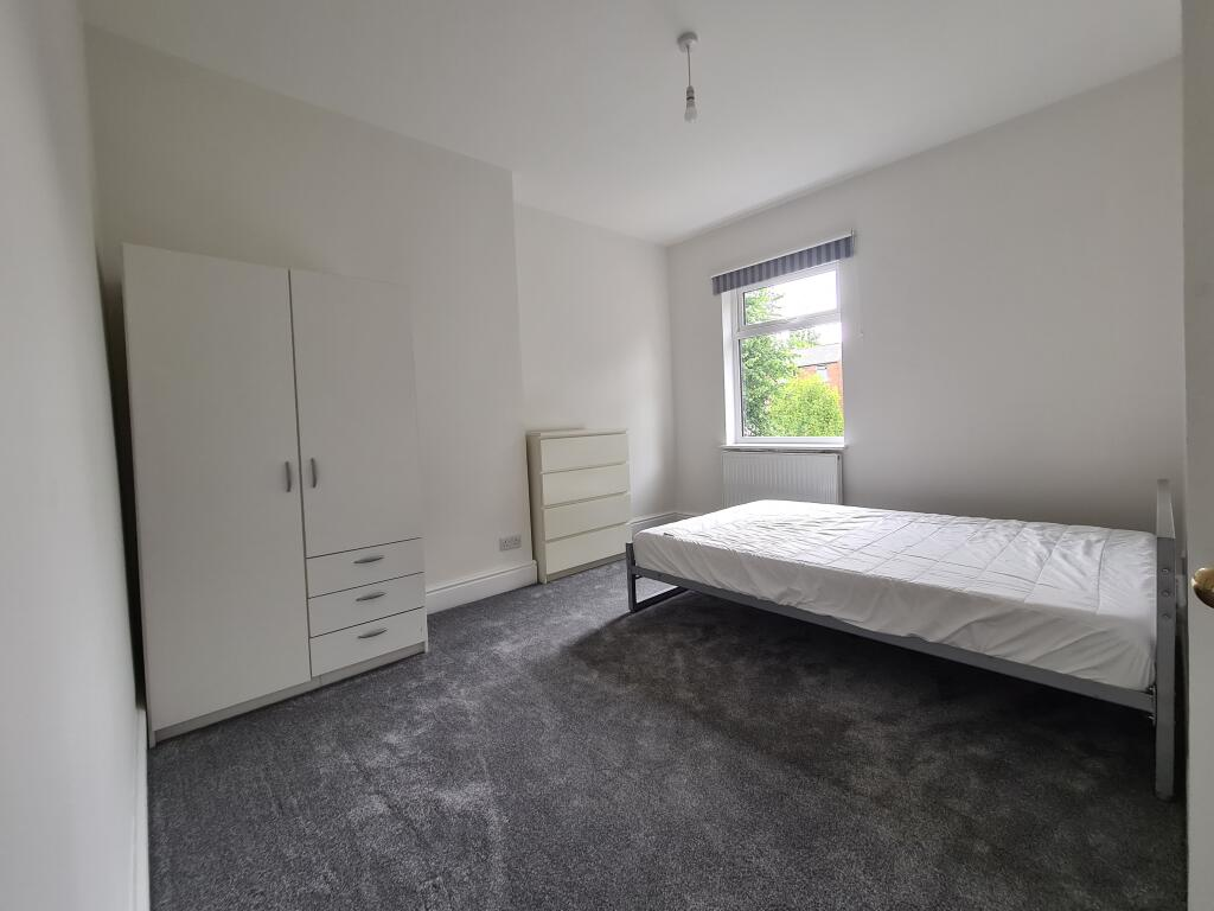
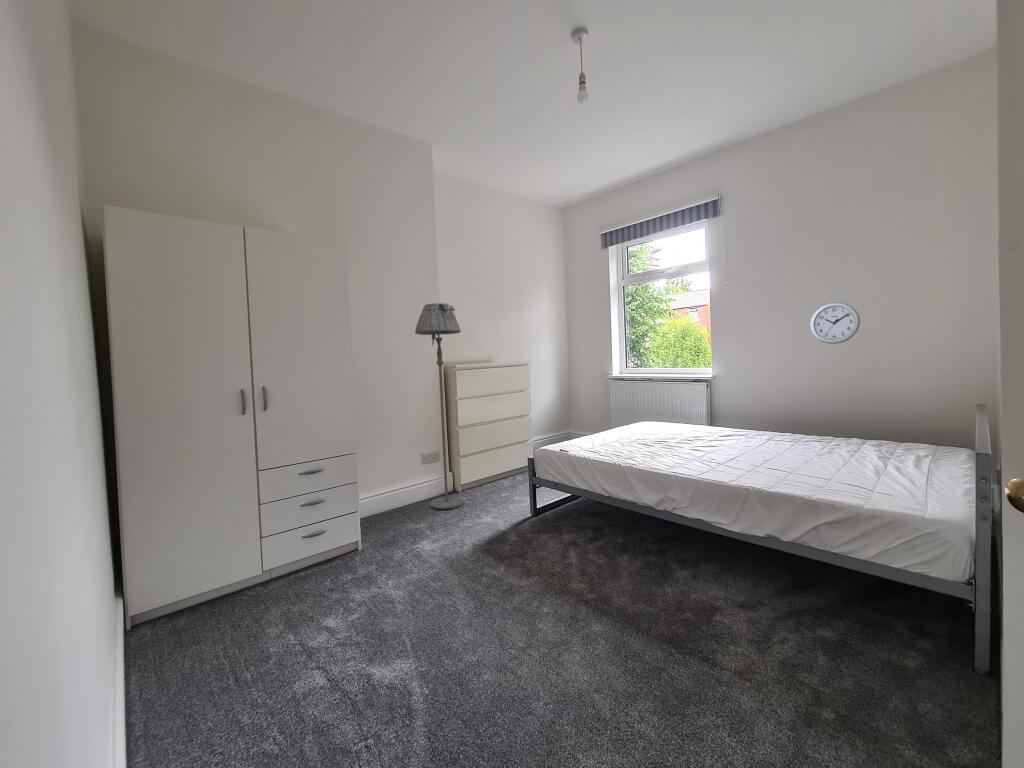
+ wall clock (834, 323)
+ floor lamp (441, 405)
